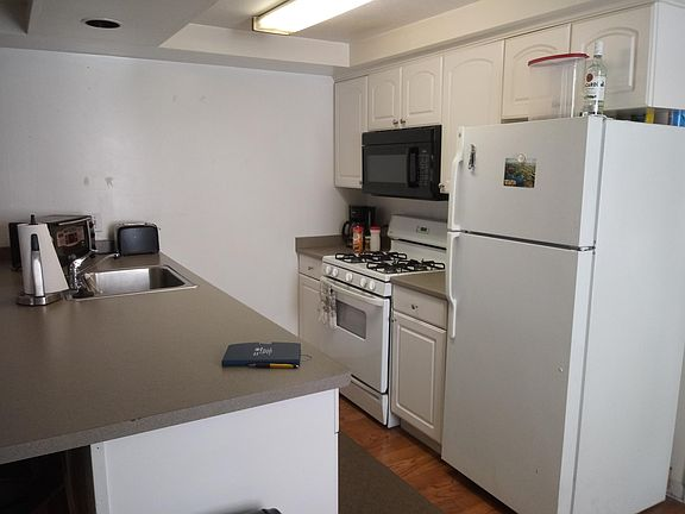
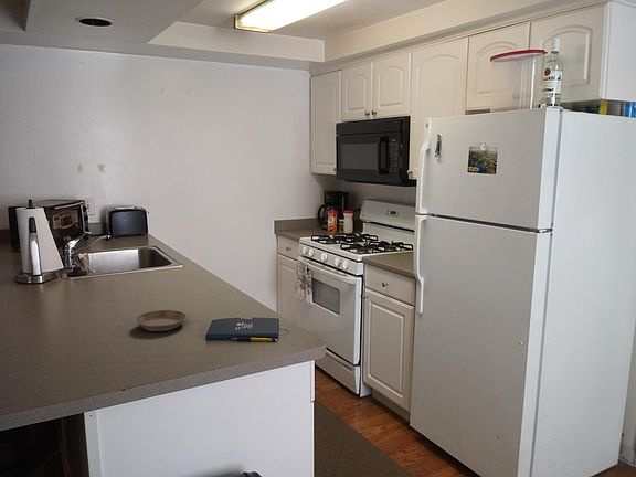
+ saucer (161, 321)
